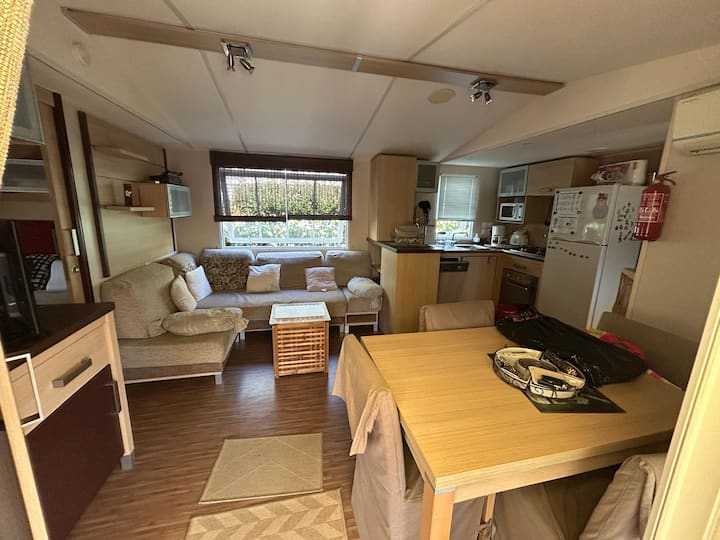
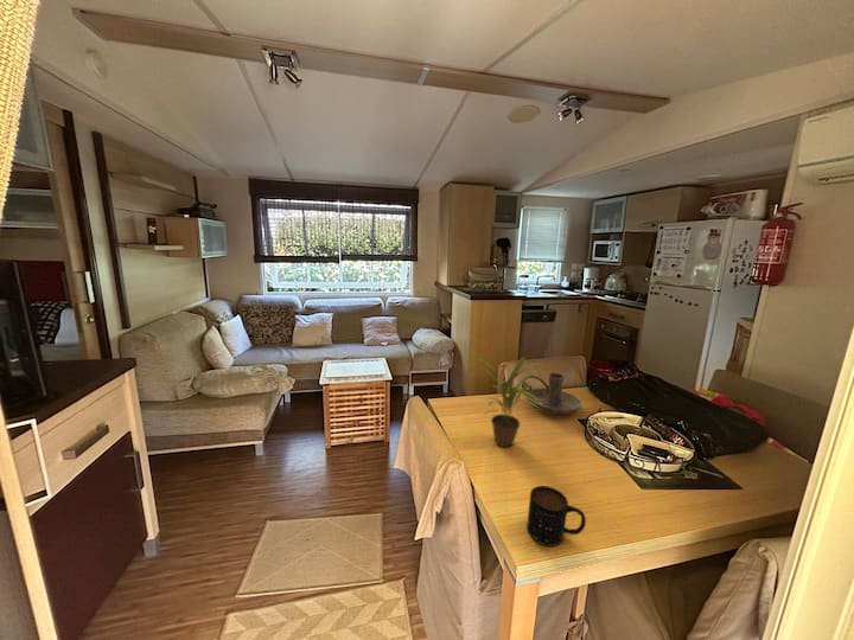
+ candle holder (548, 389)
+ potted plant (503, 399)
+ mug (556, 517)
